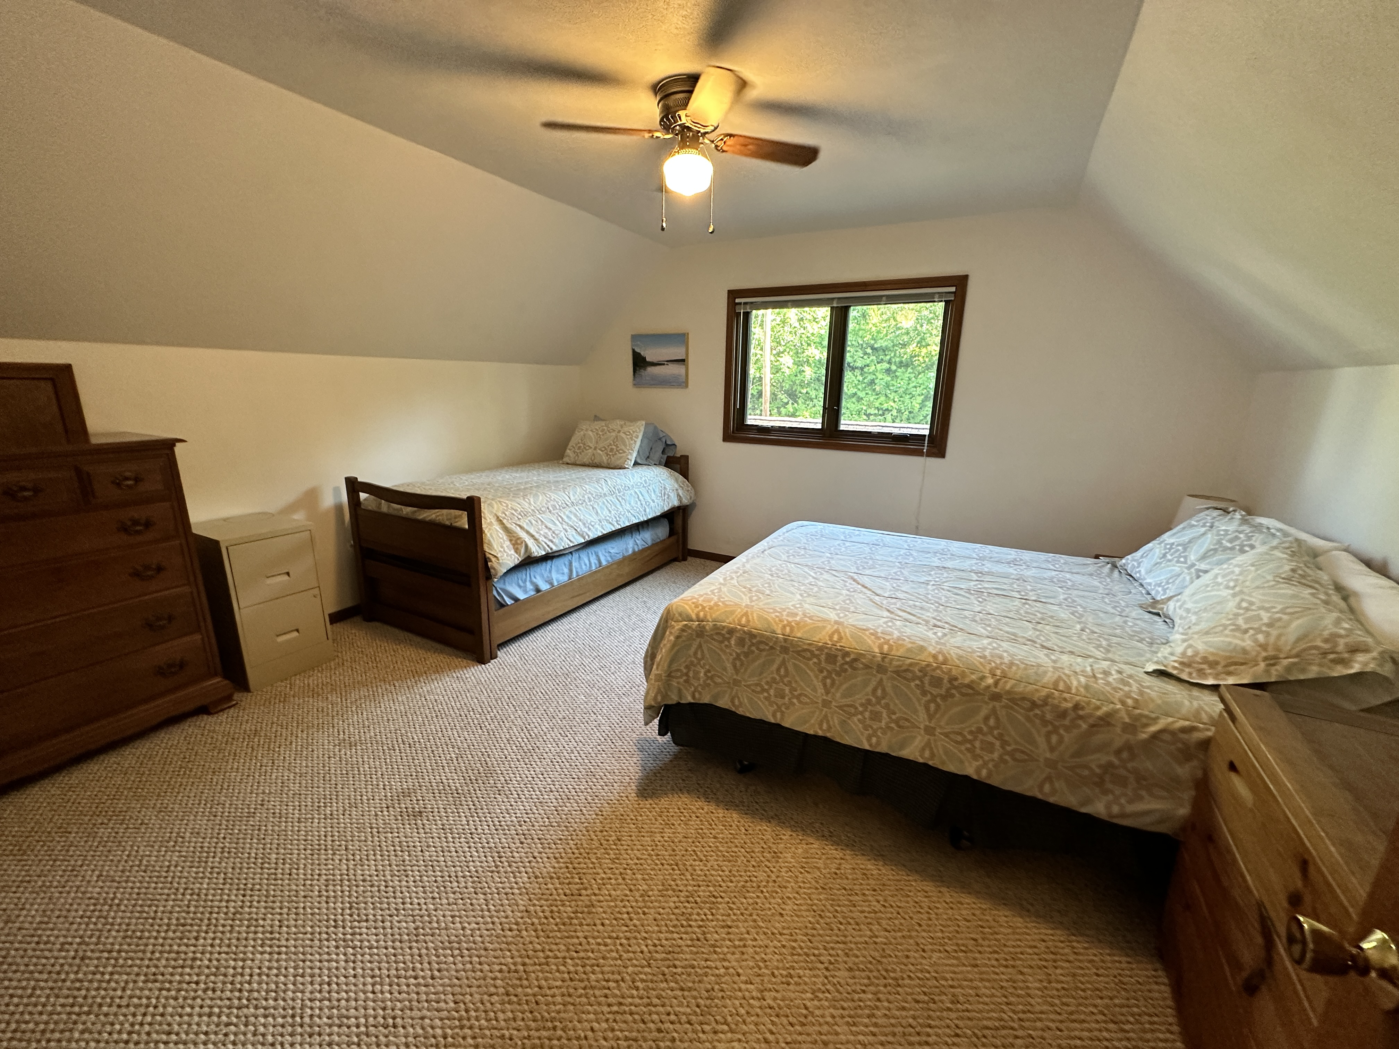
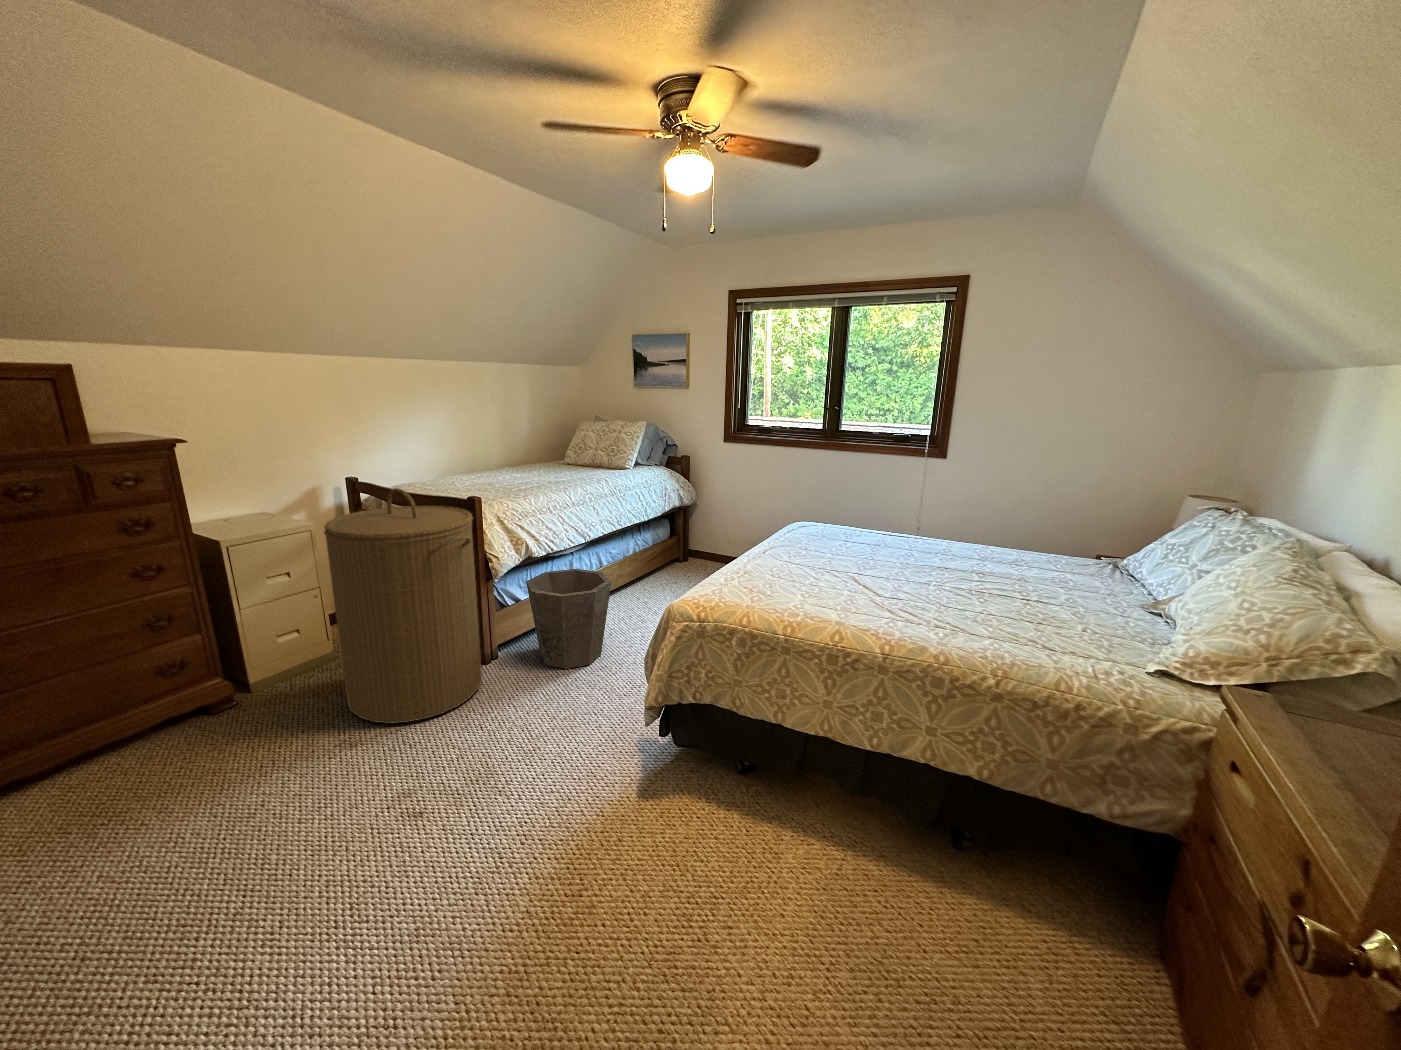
+ waste bin (570, 619)
+ laundry hamper (409, 593)
